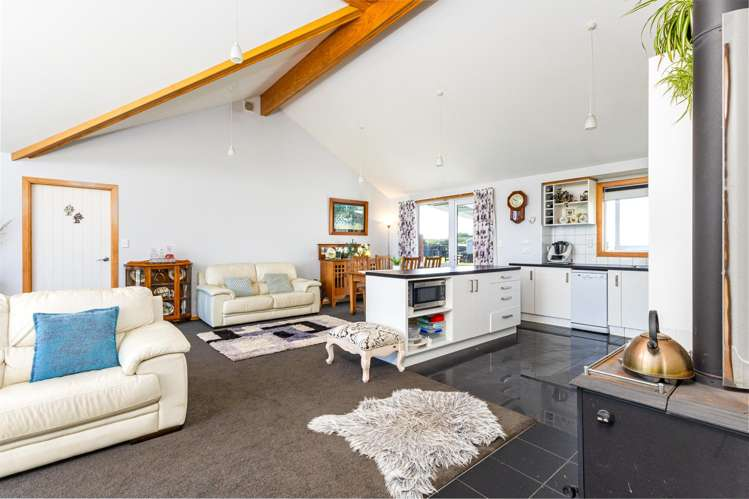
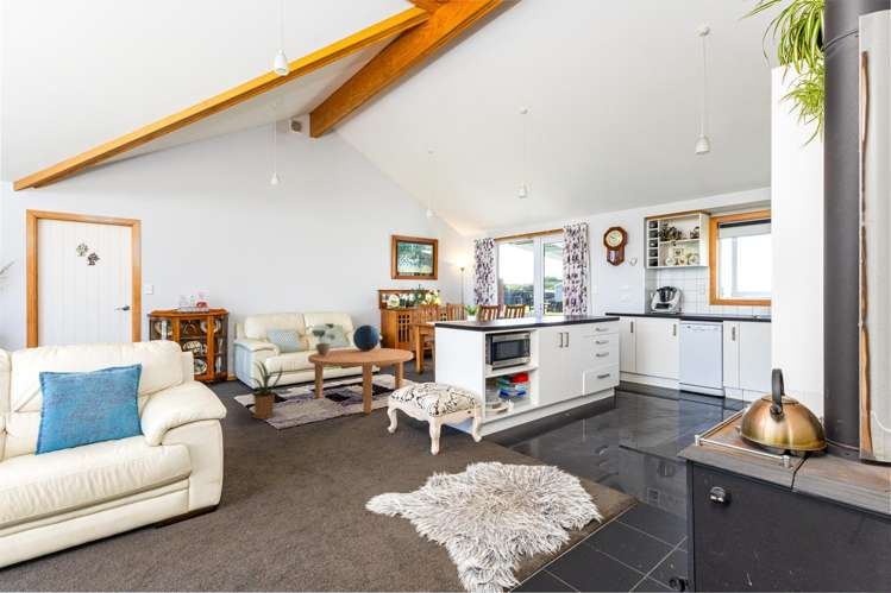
+ potted plant (321, 339)
+ house plant (261, 390)
+ decorative globe (365, 337)
+ coffee table (363, 377)
